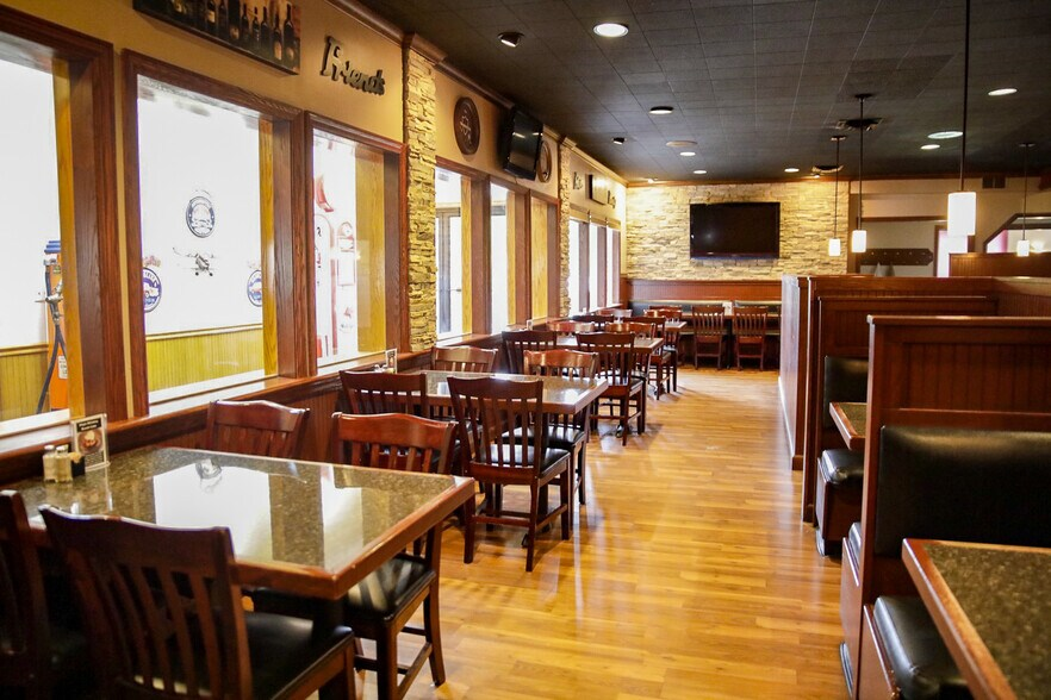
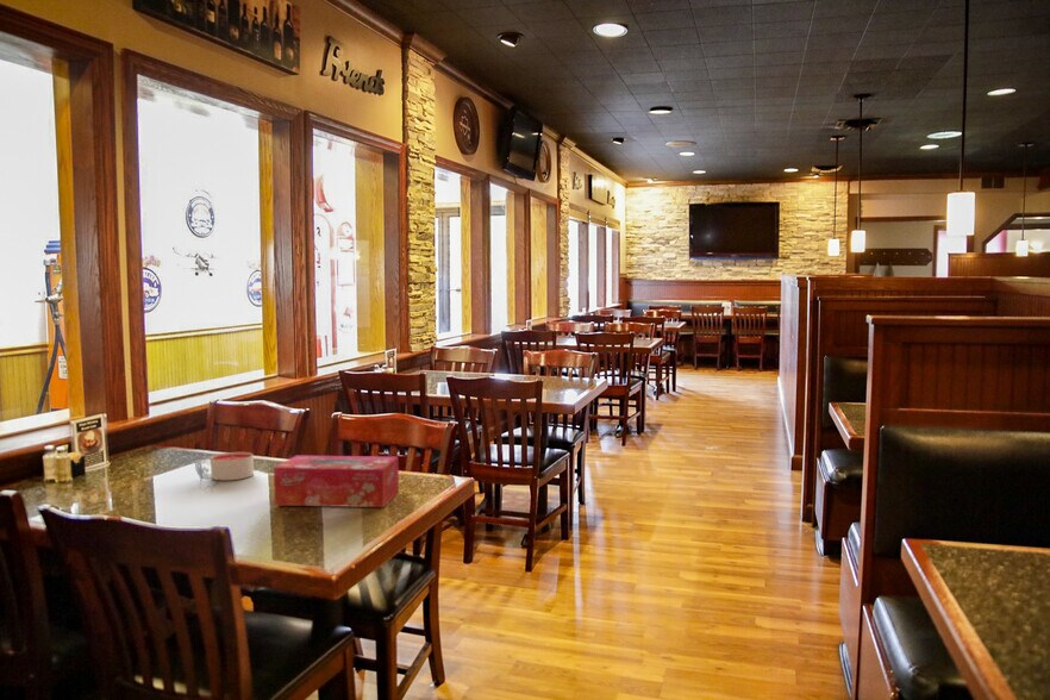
+ tissue box (338, 480)
+ candle (232, 464)
